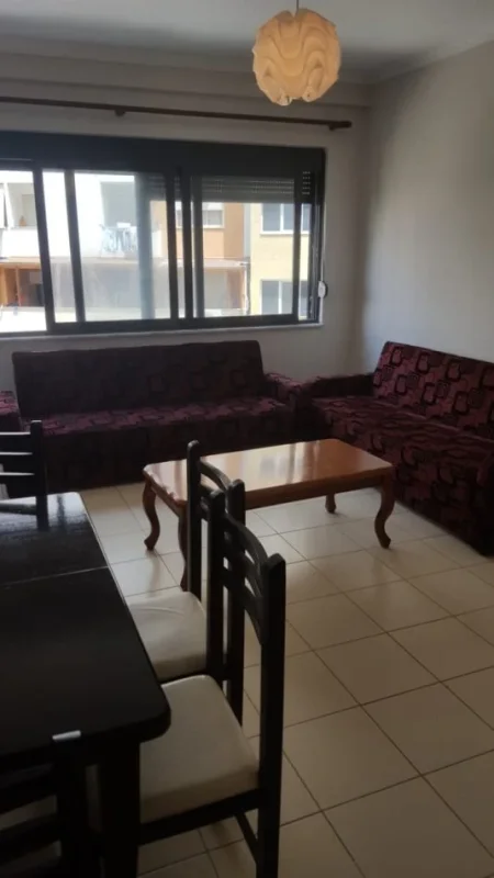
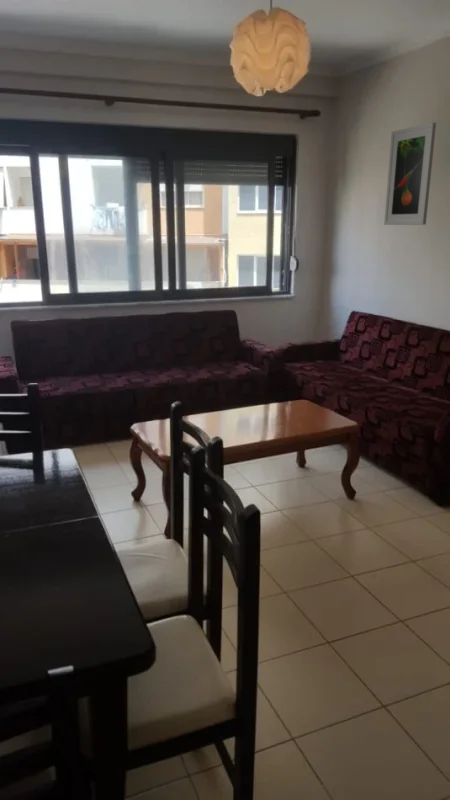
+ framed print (408, 177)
